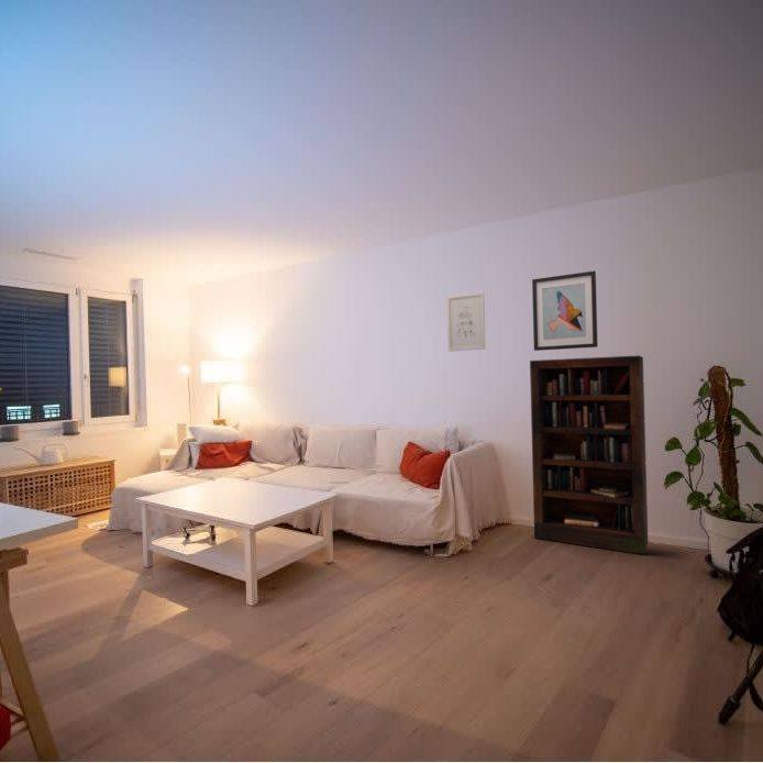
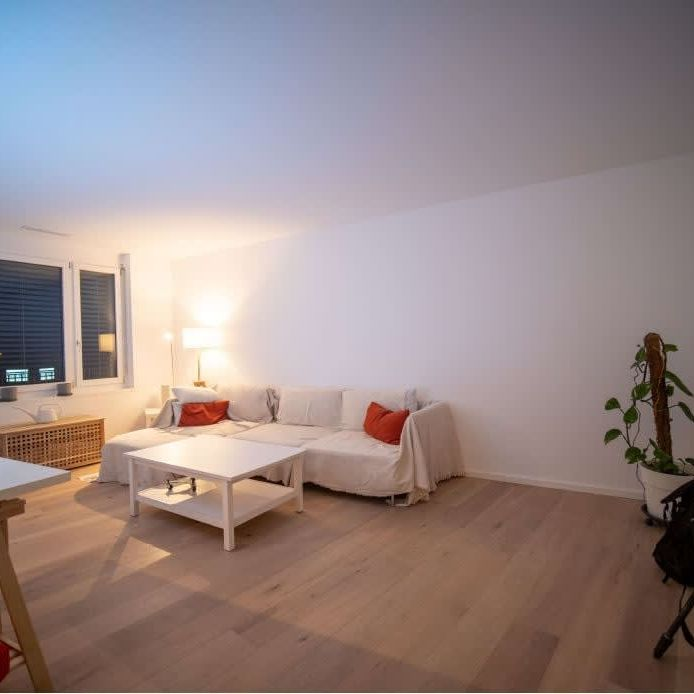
- bookcase (587, 449)
- wall art (563, 311)
- wall art (465, 322)
